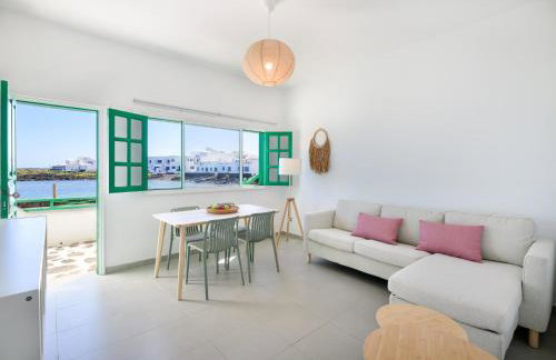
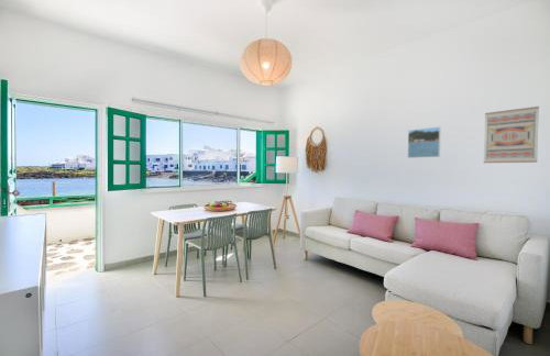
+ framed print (422, 143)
+ wall art (509, 136)
